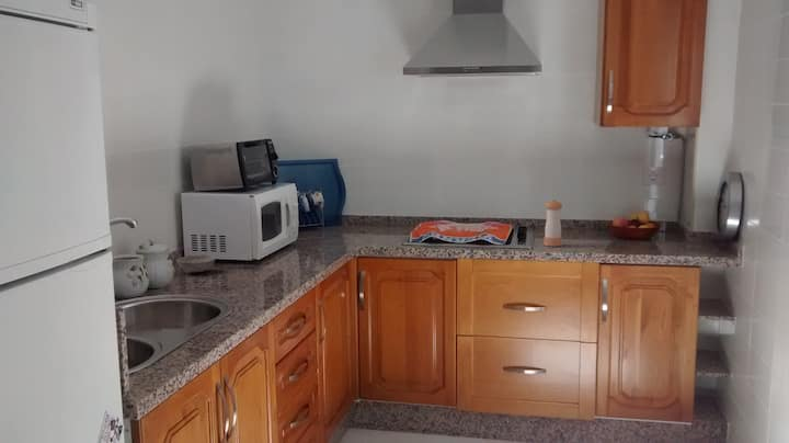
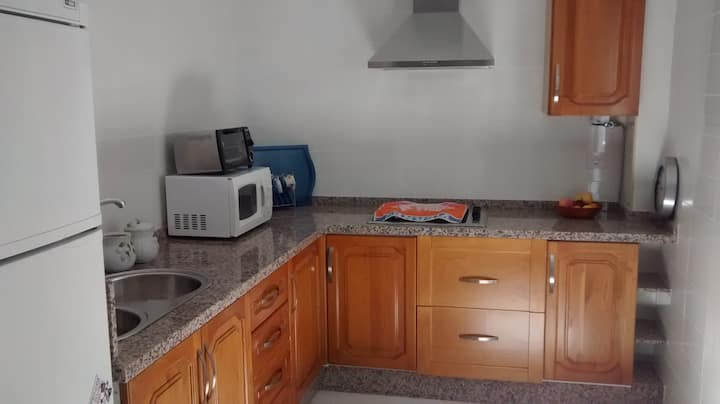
- bowl (196, 264)
- pepper shaker (552, 222)
